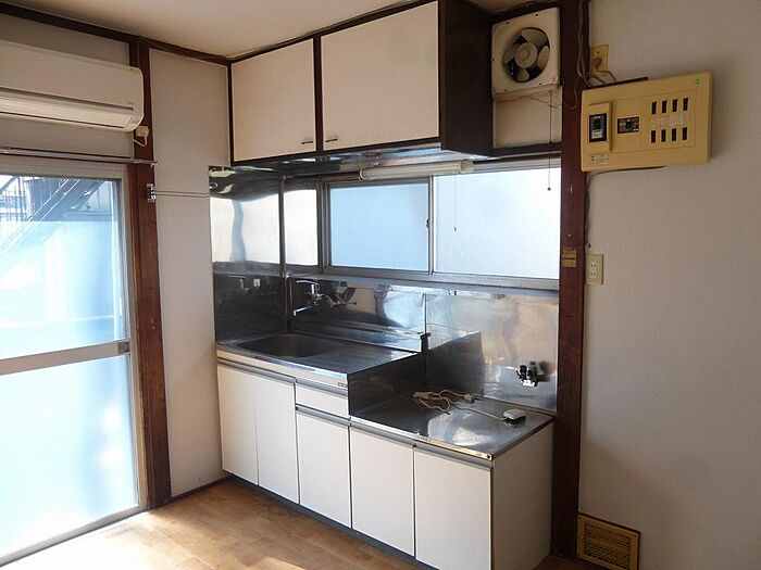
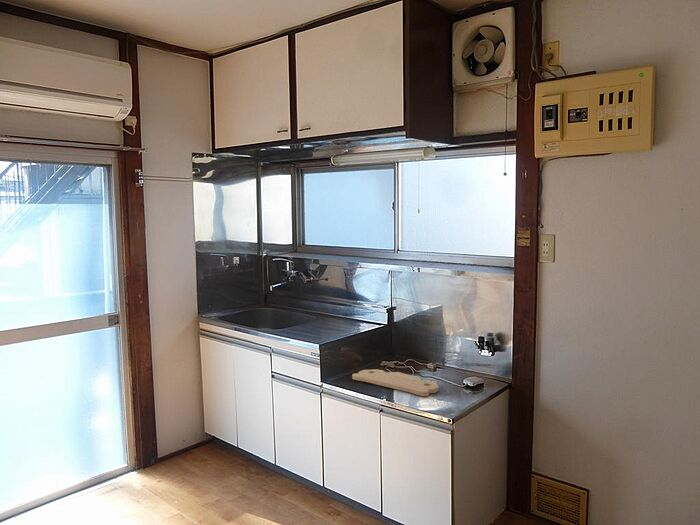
+ cutting board (397, 380)
